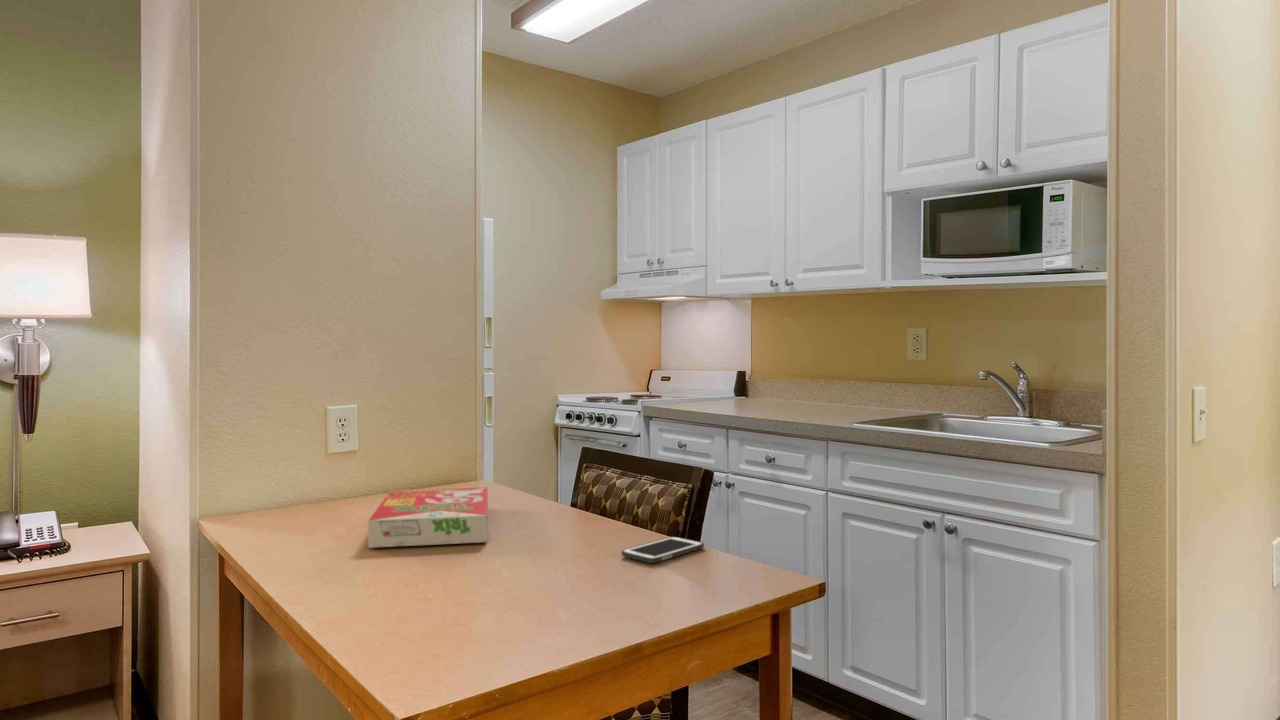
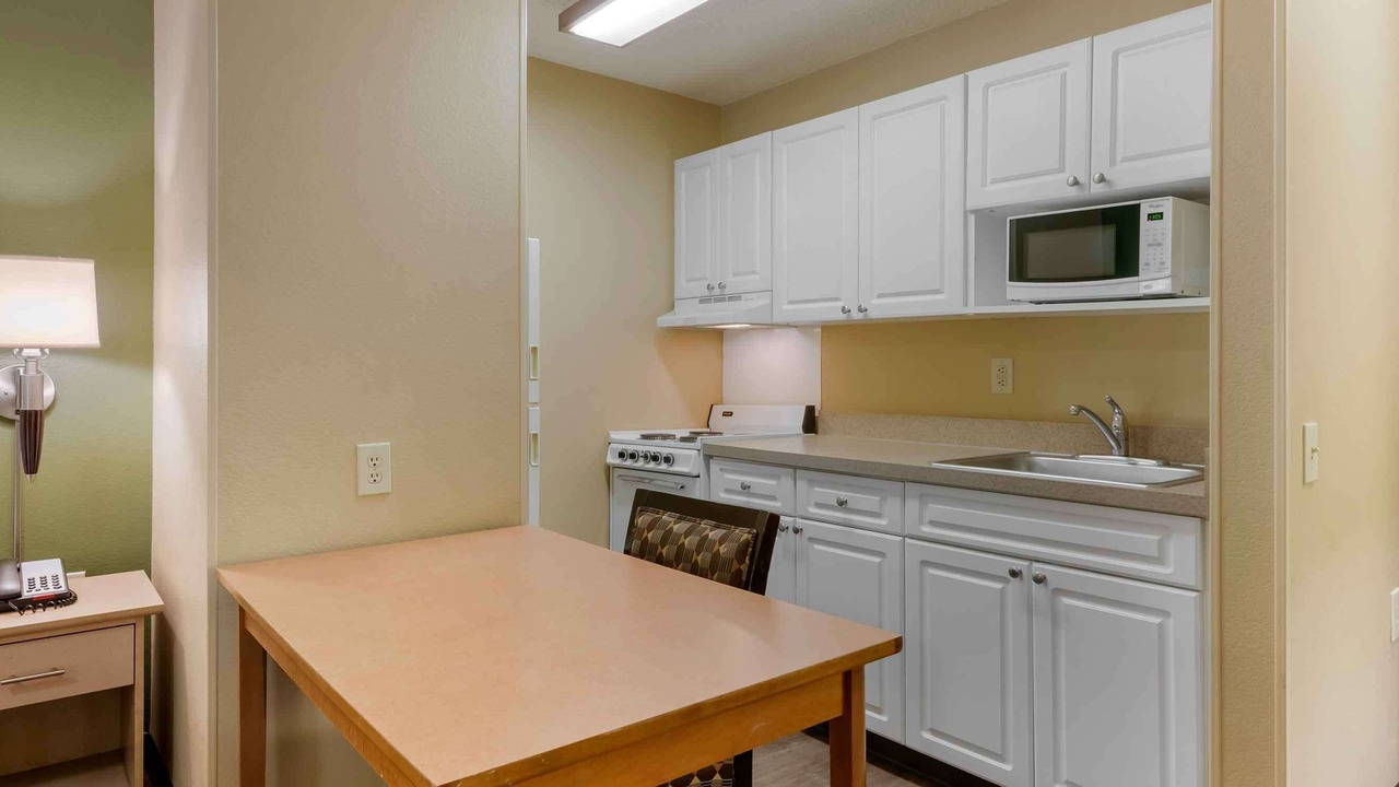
- cereal box (434, 514)
- cell phone (663, 549)
